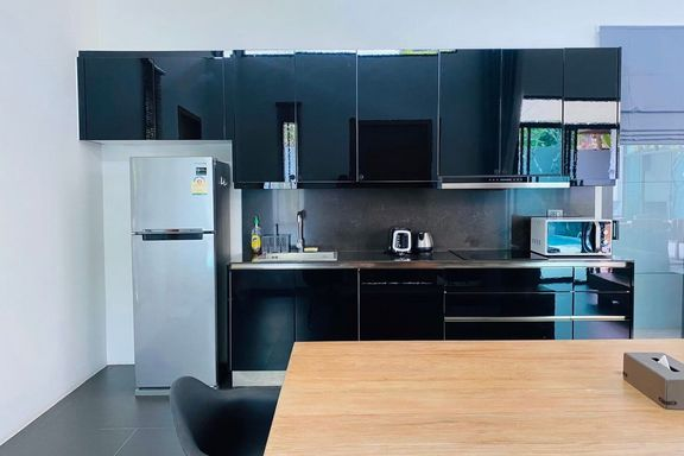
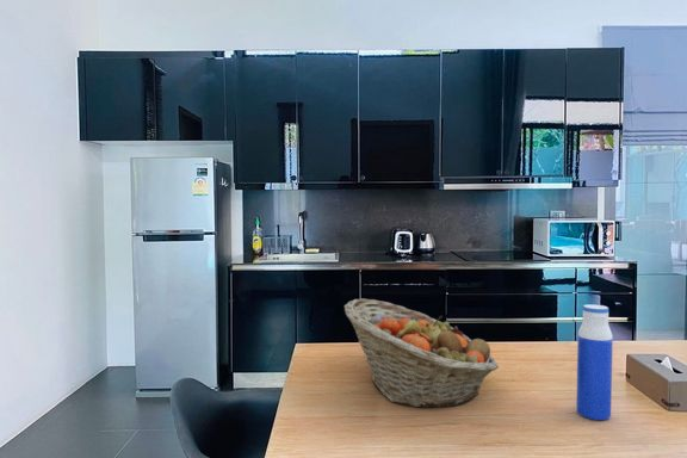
+ fruit basket (416, 344)
+ water bottle (594, 360)
